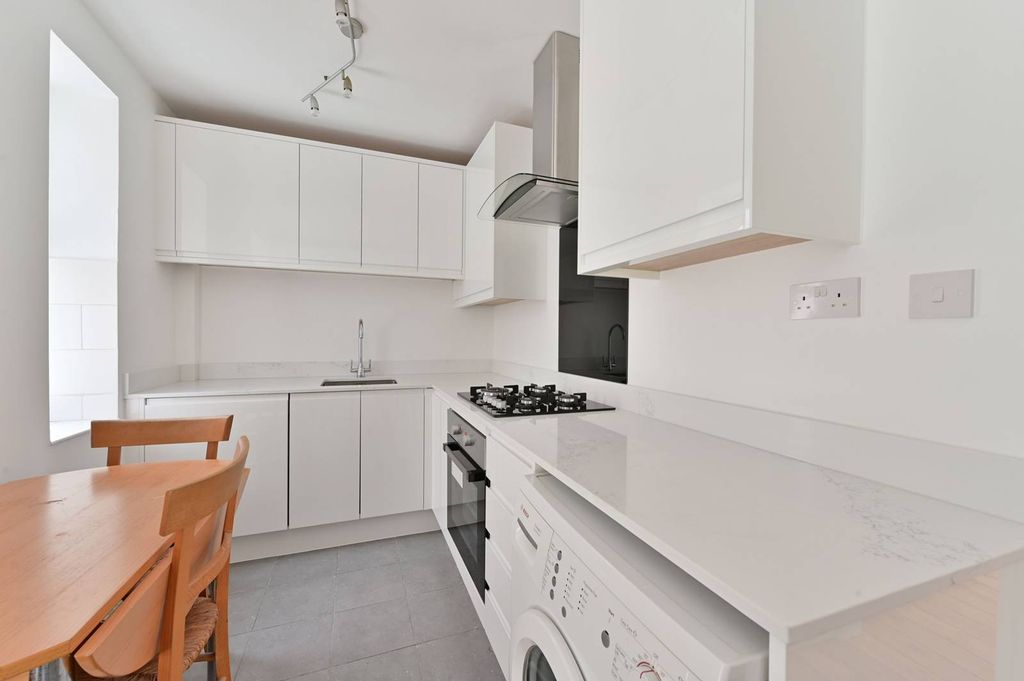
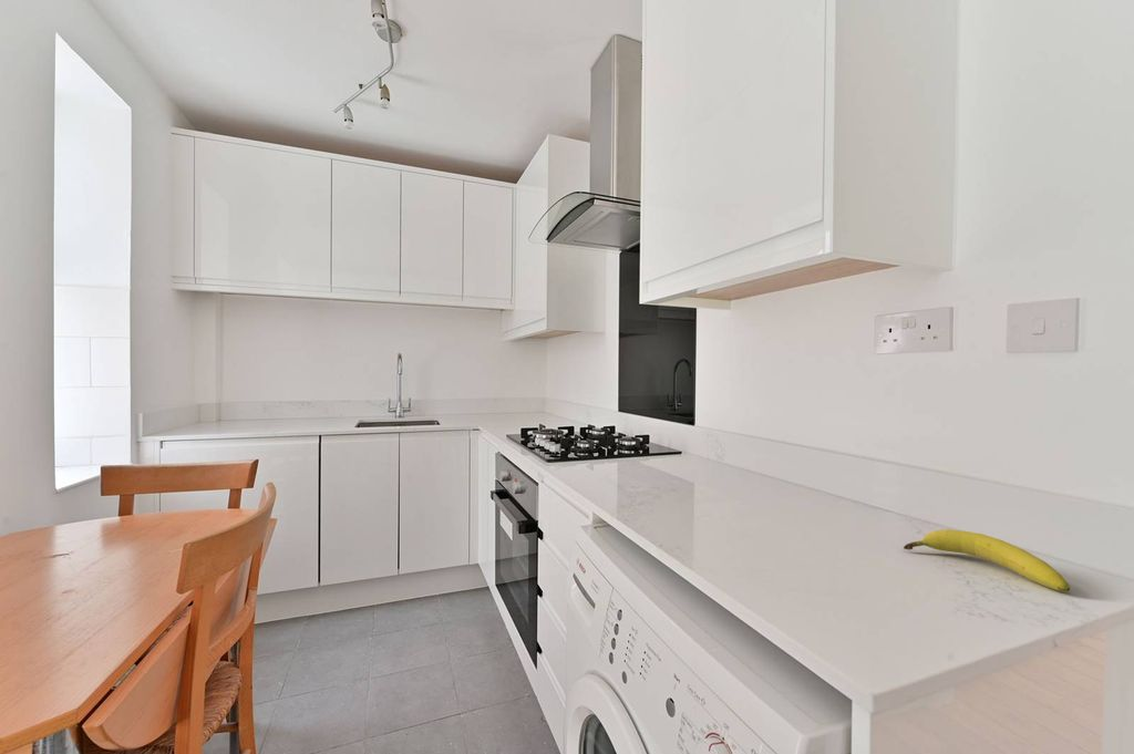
+ fruit (984, 551)
